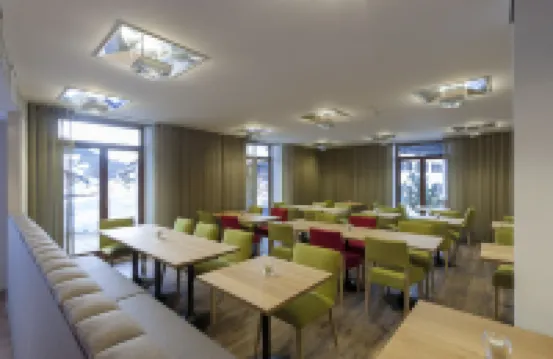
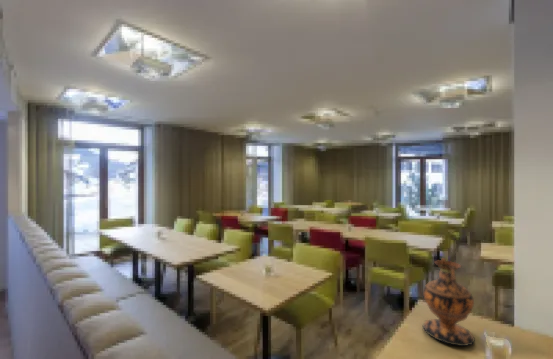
+ vase (447, 297)
